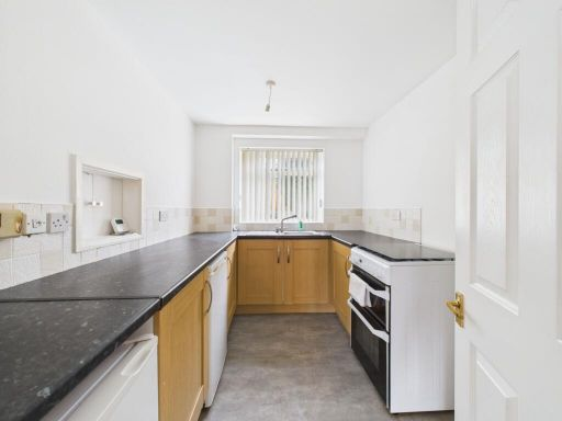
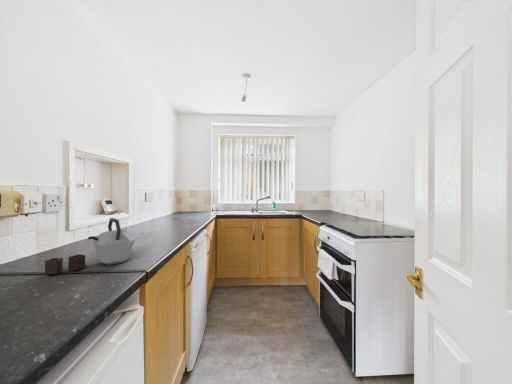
+ kettle (93, 242)
